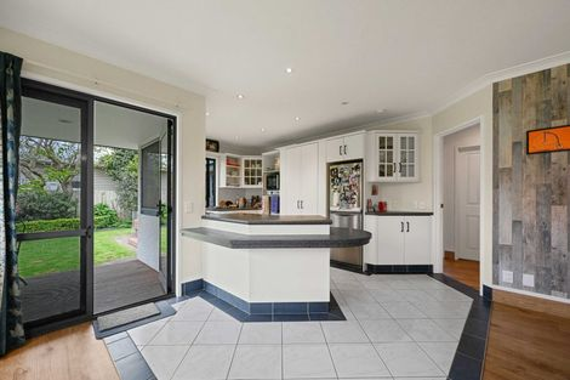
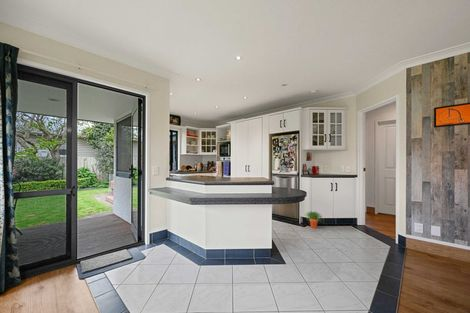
+ potted plant (313, 219)
